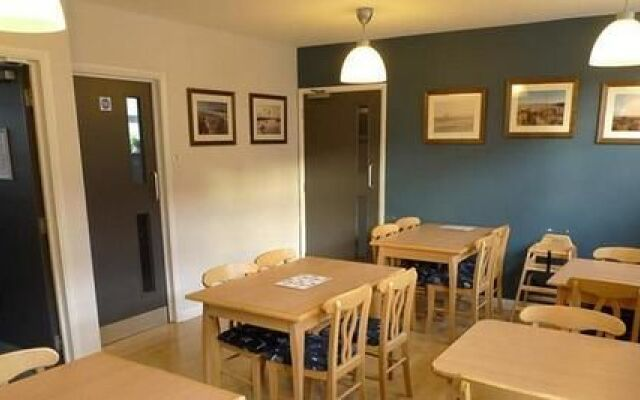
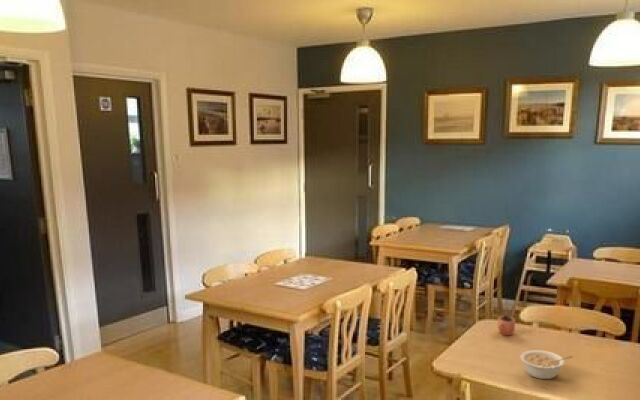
+ cocoa (505, 319)
+ legume (542, 363)
